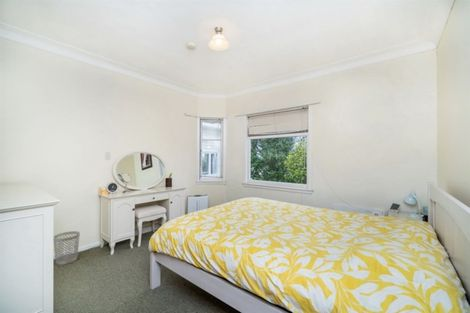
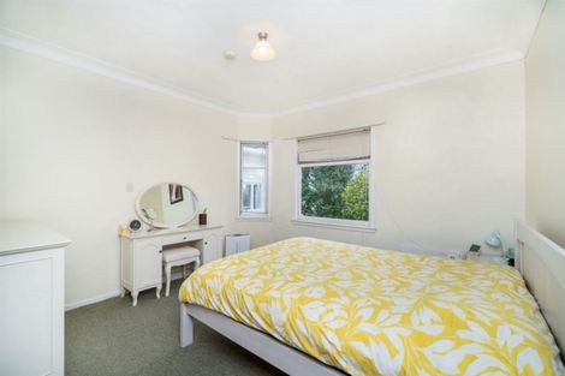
- wastebasket (66, 247)
